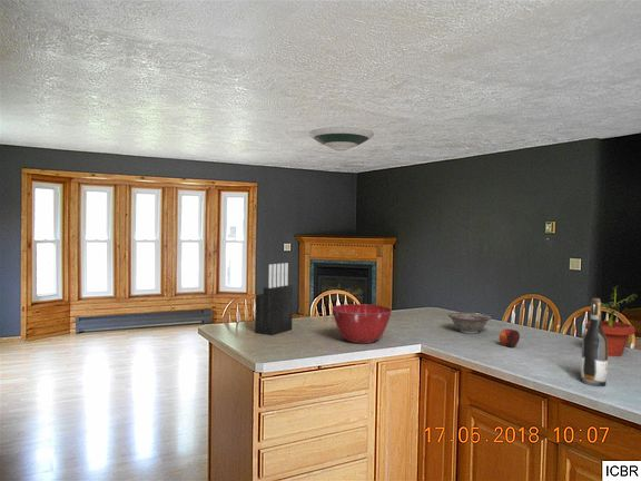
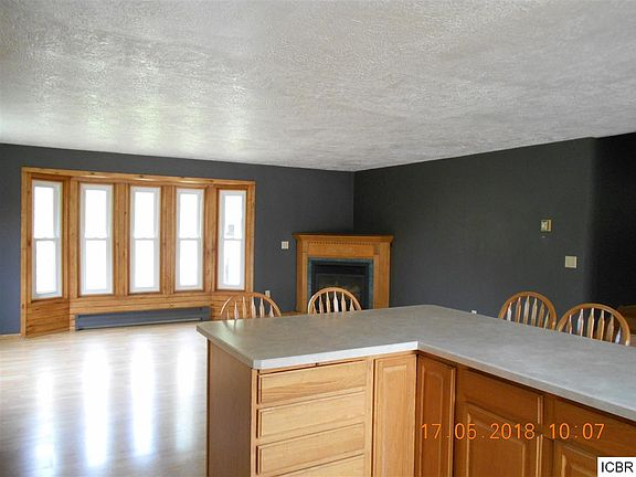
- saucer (341, 141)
- apple (509, 337)
- knife block (272, 296)
- decorative bowl (469, 323)
- mixing bowl (361, 324)
- wine bottle (594, 341)
- potted plant (611, 320)
